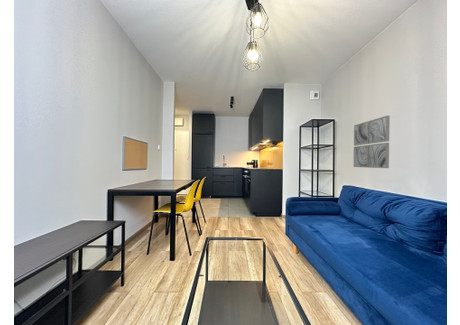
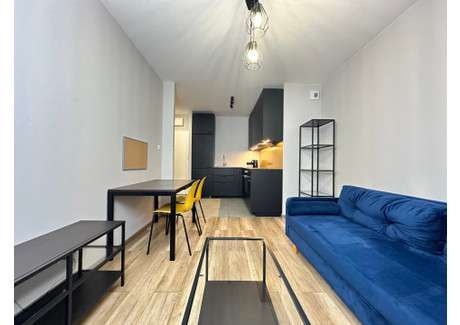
- wall art (369, 143)
